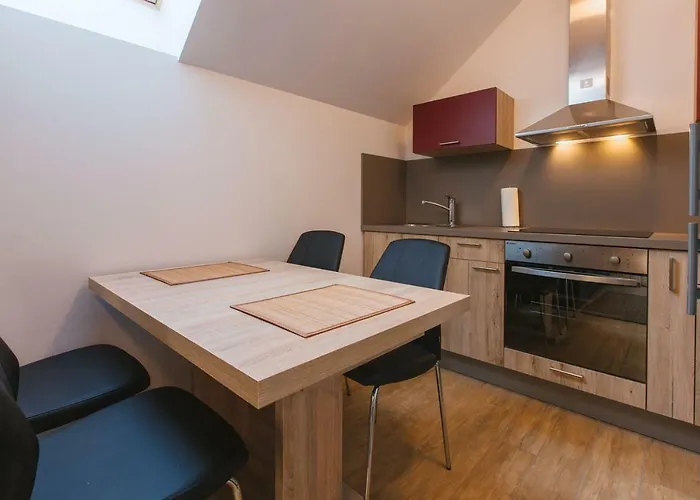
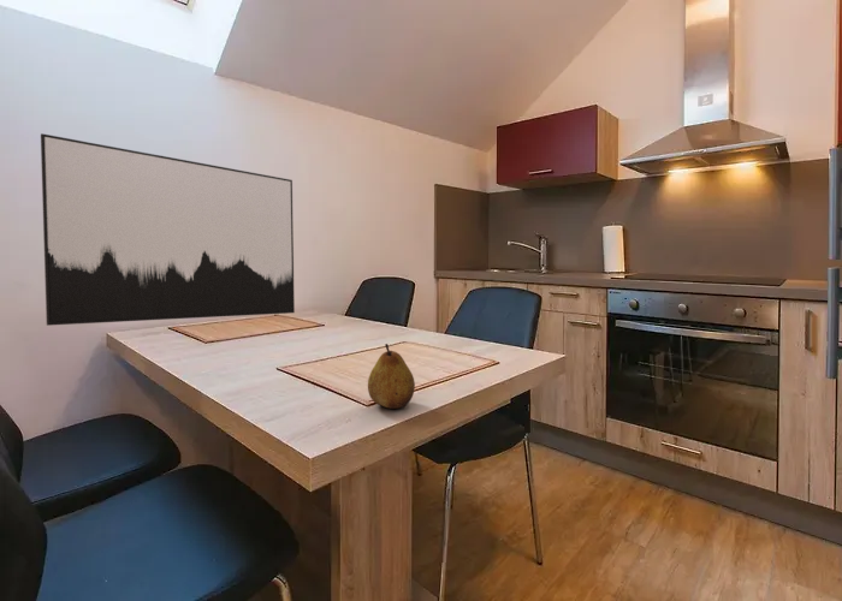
+ fruit (391, 374)
+ wall art (190, 239)
